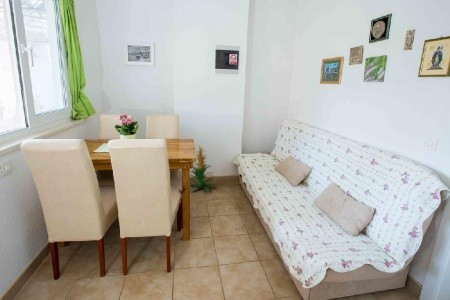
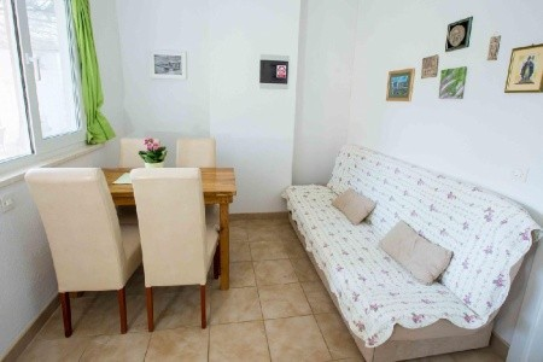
- indoor plant (200, 166)
